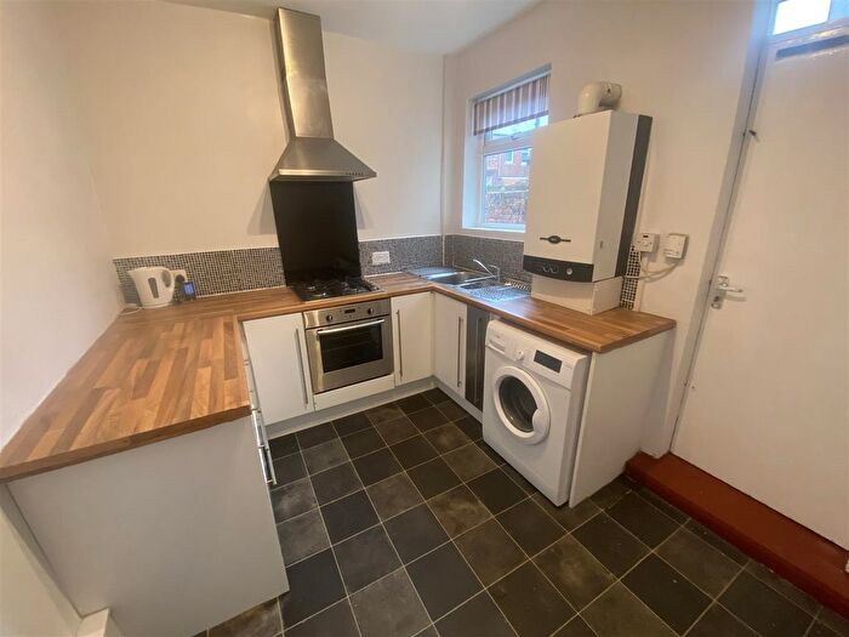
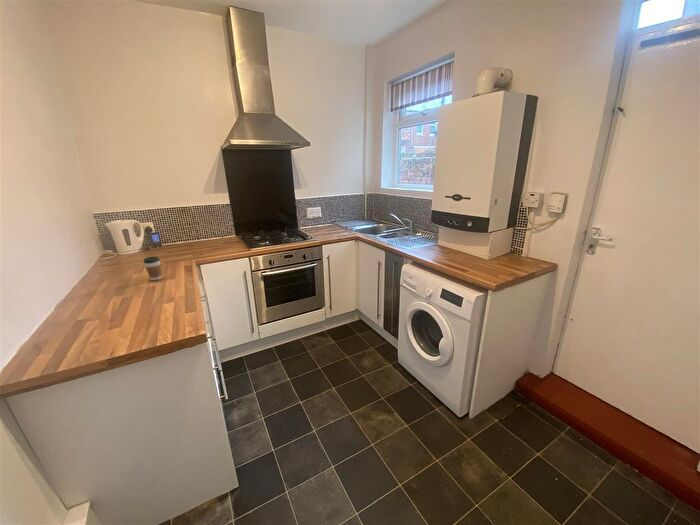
+ coffee cup (153, 268)
